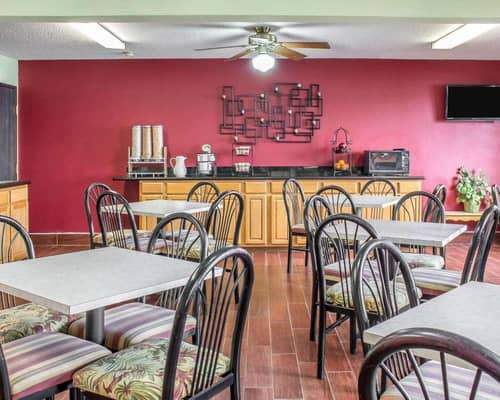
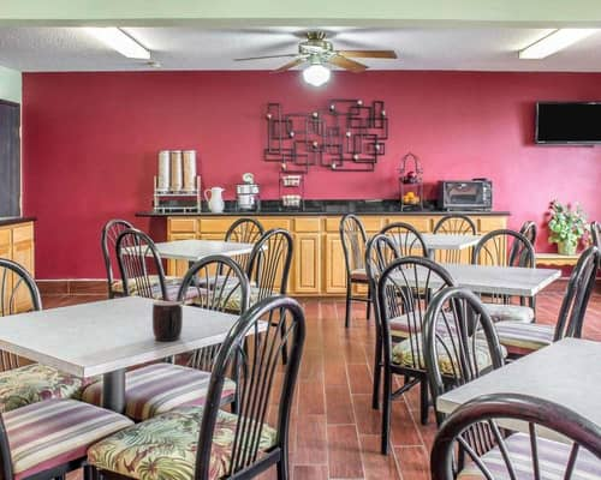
+ mug (168, 322)
